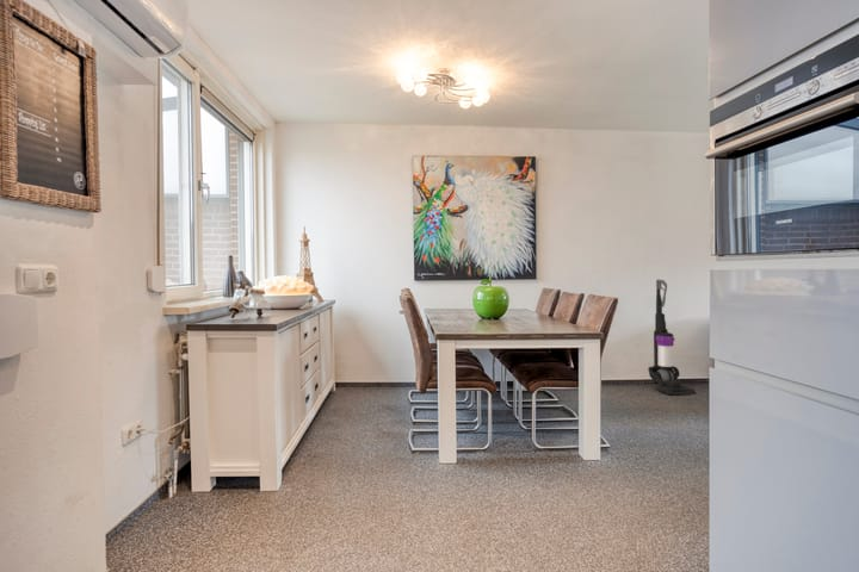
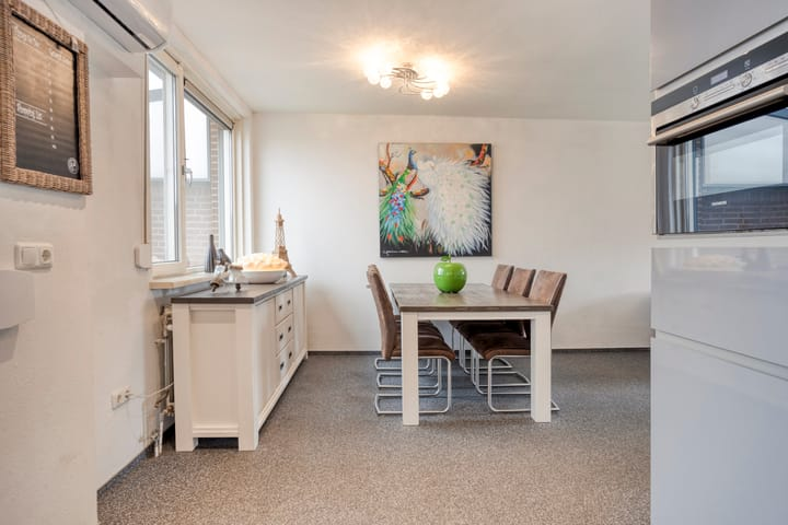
- vacuum cleaner (667, 334)
